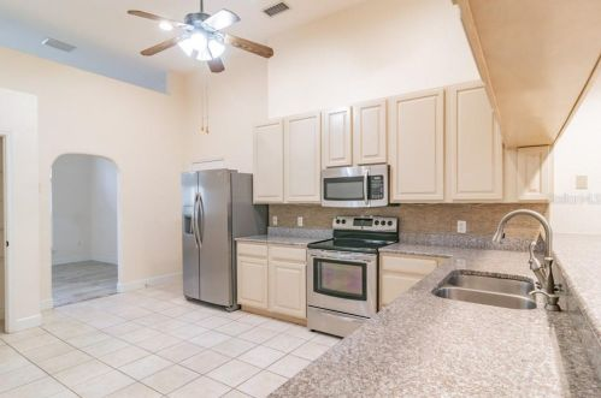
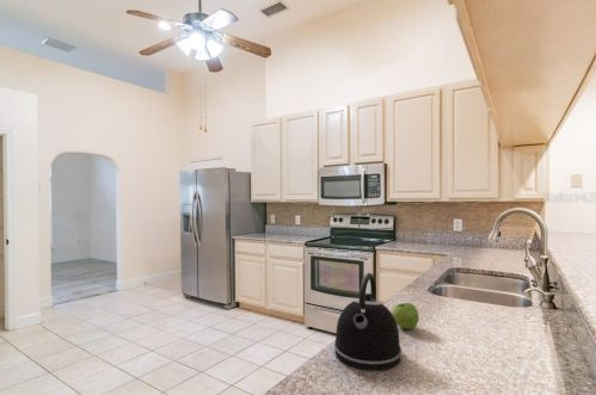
+ kettle (367, 313)
+ fruit (405, 315)
